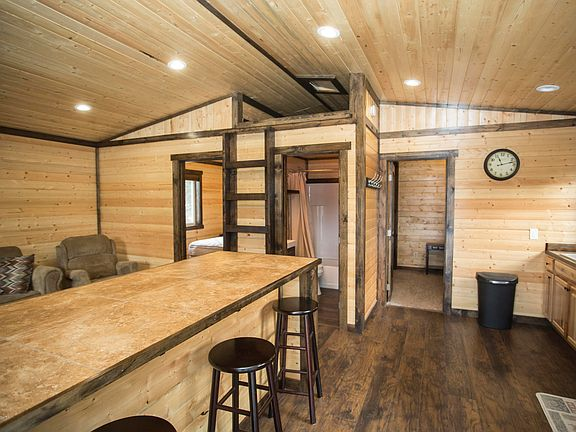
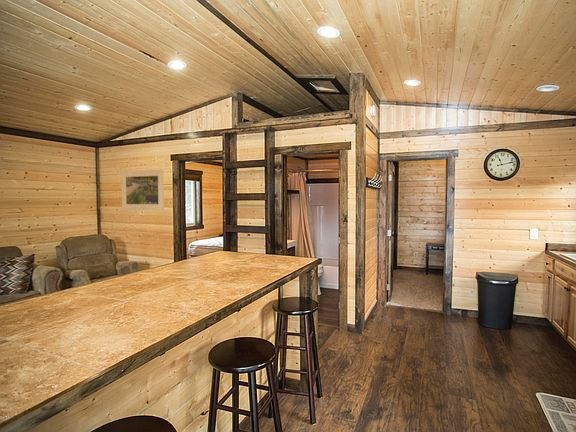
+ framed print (142, 190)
